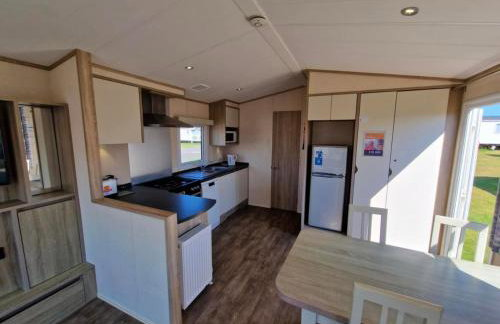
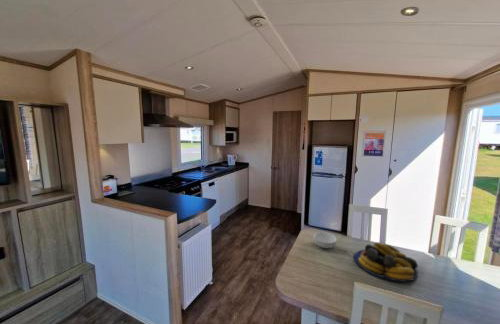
+ cereal bowl (324, 241)
+ fruit bowl (384, 255)
